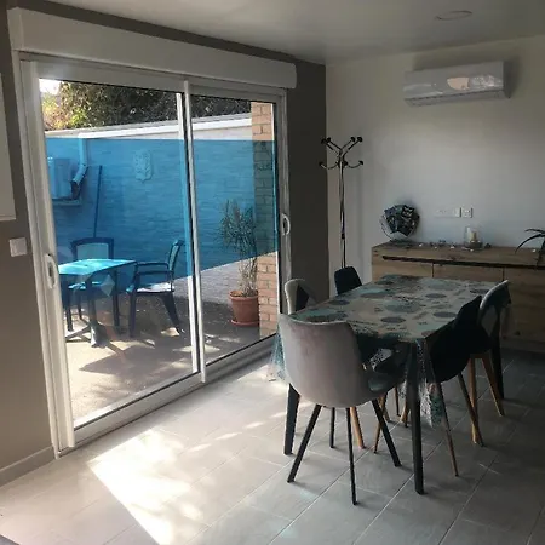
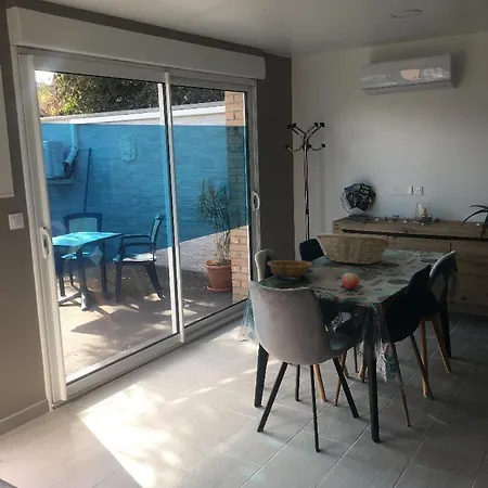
+ apple (350, 280)
+ fruit basket (352, 245)
+ decorative bowl (290, 269)
